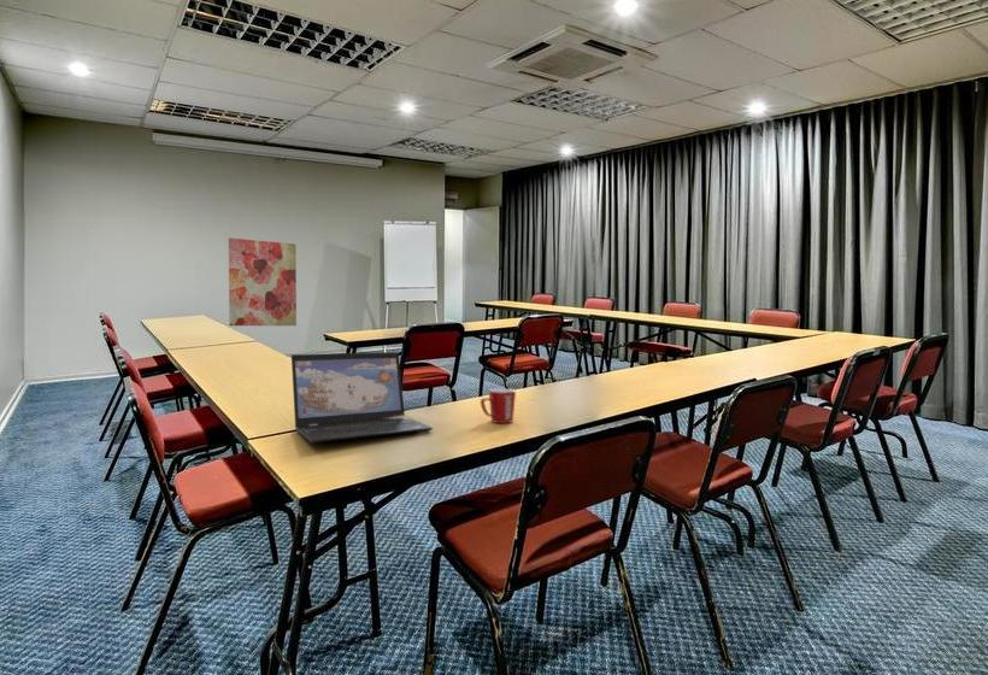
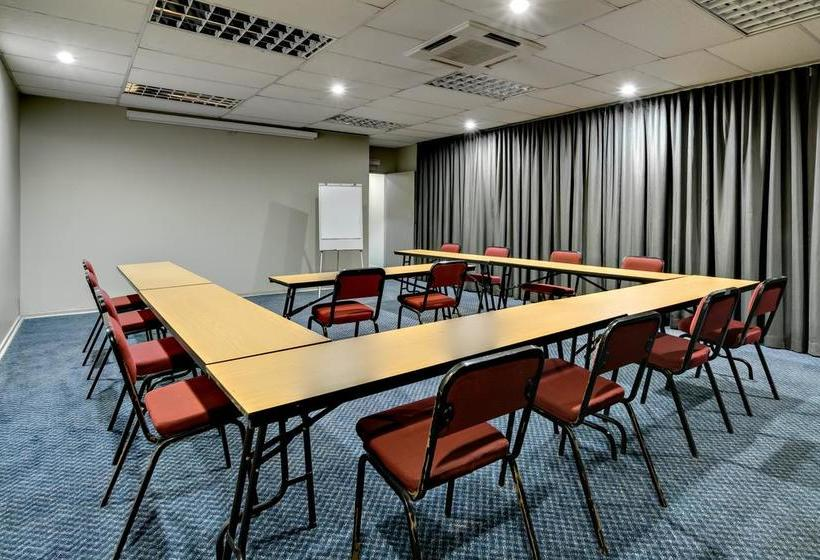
- wall art (263, 283)
- mug (496, 406)
- laptop (360, 392)
